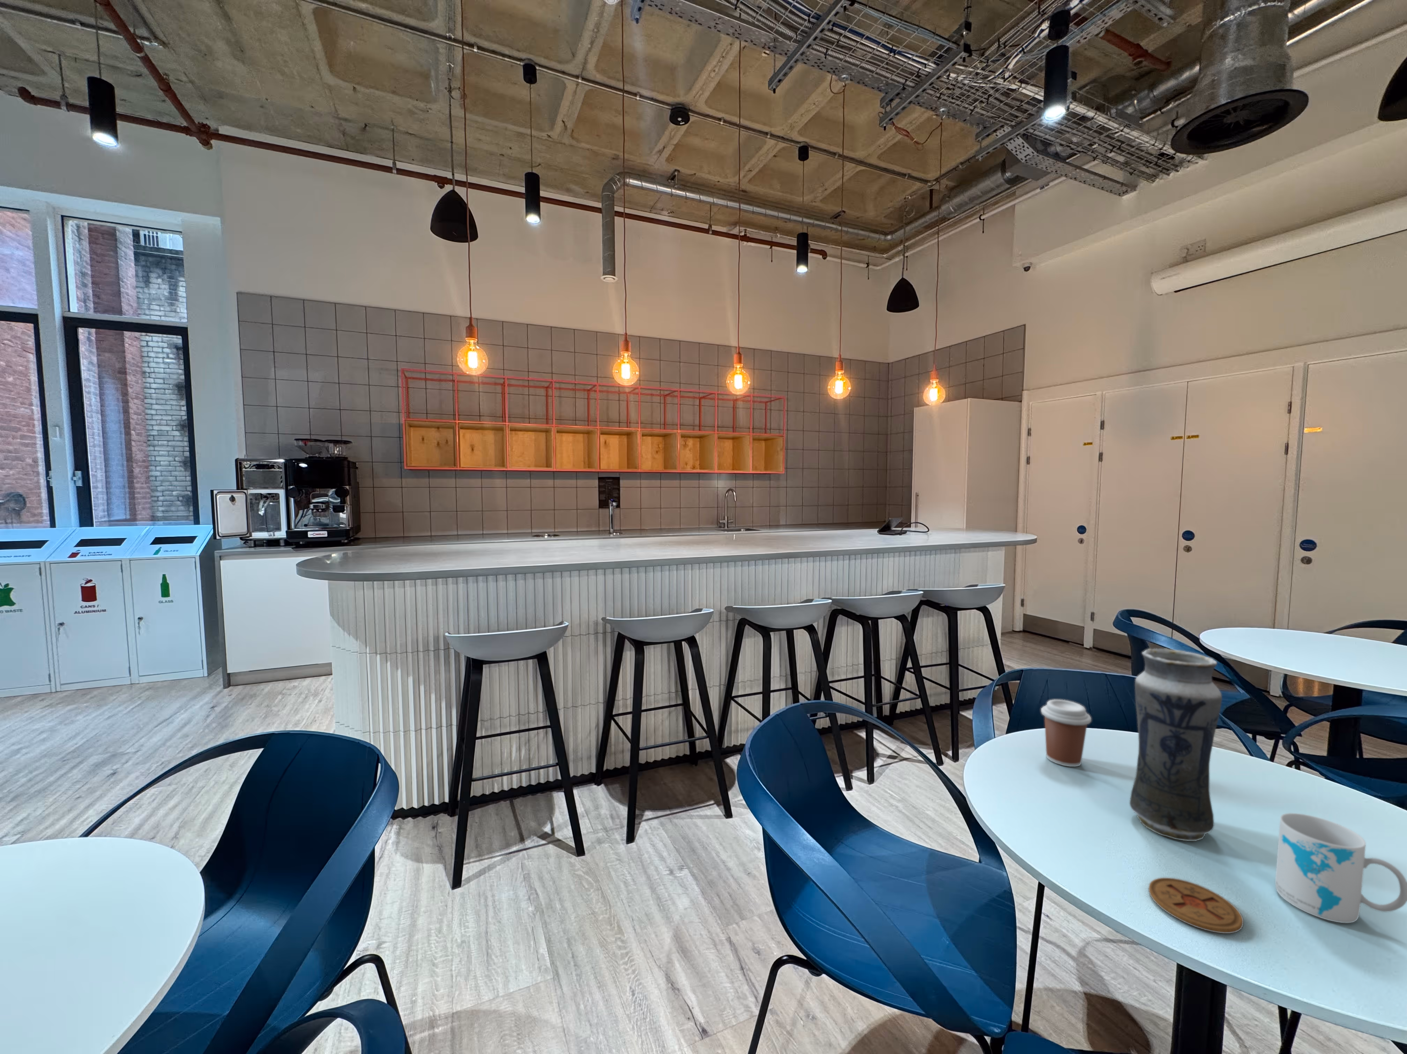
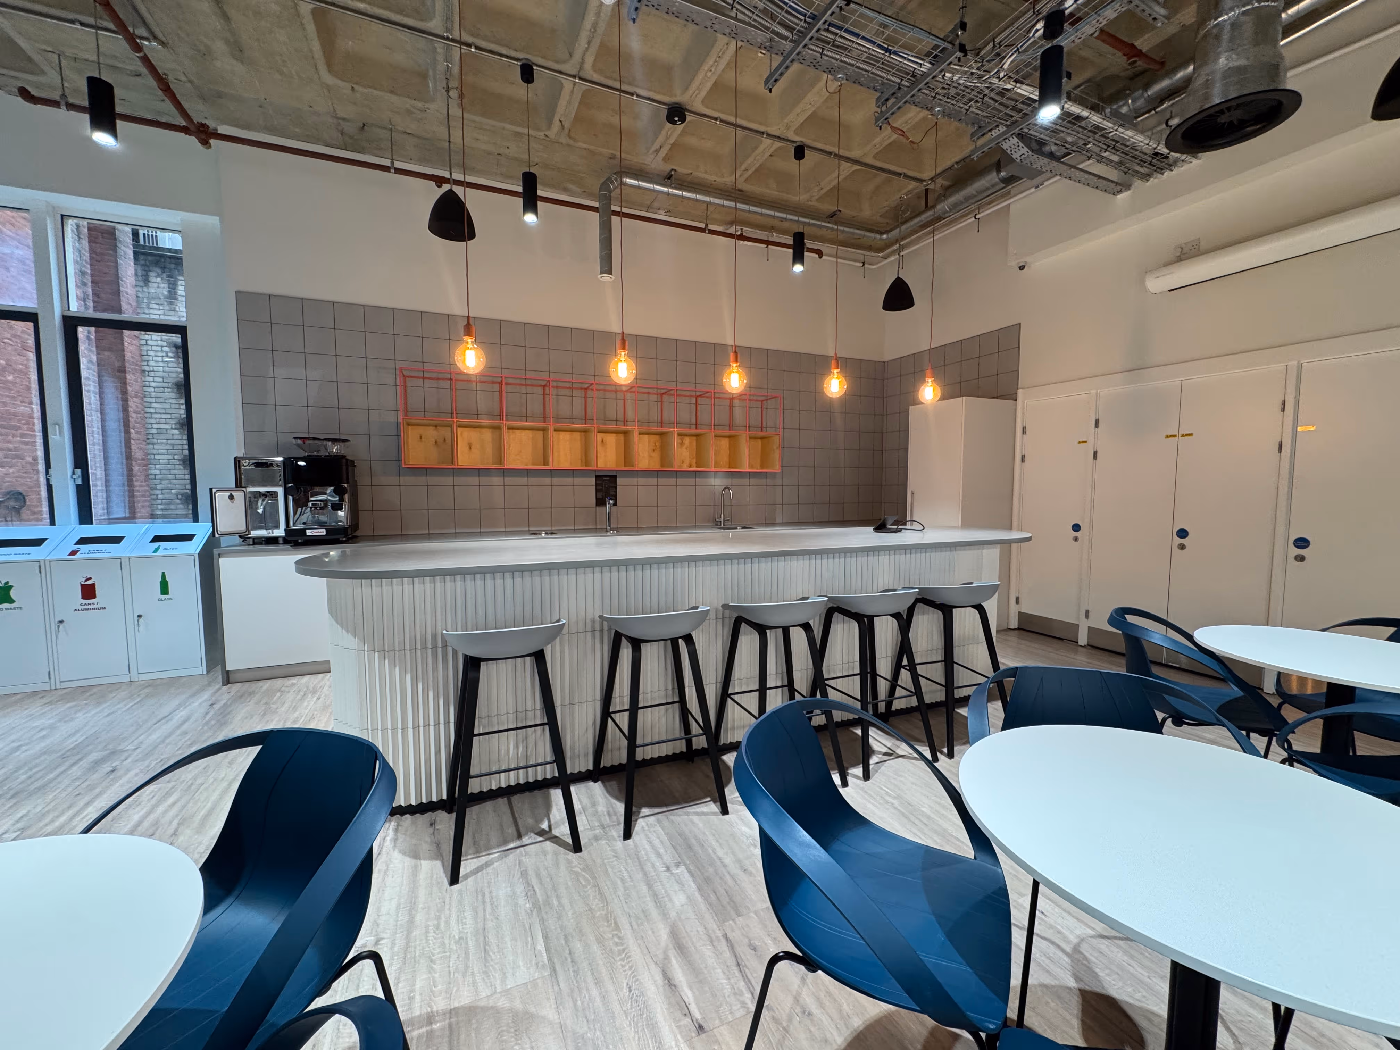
- mug (1339, 874)
- vase (1174, 741)
- coffee cup (1065, 732)
- coaster (1194, 903)
